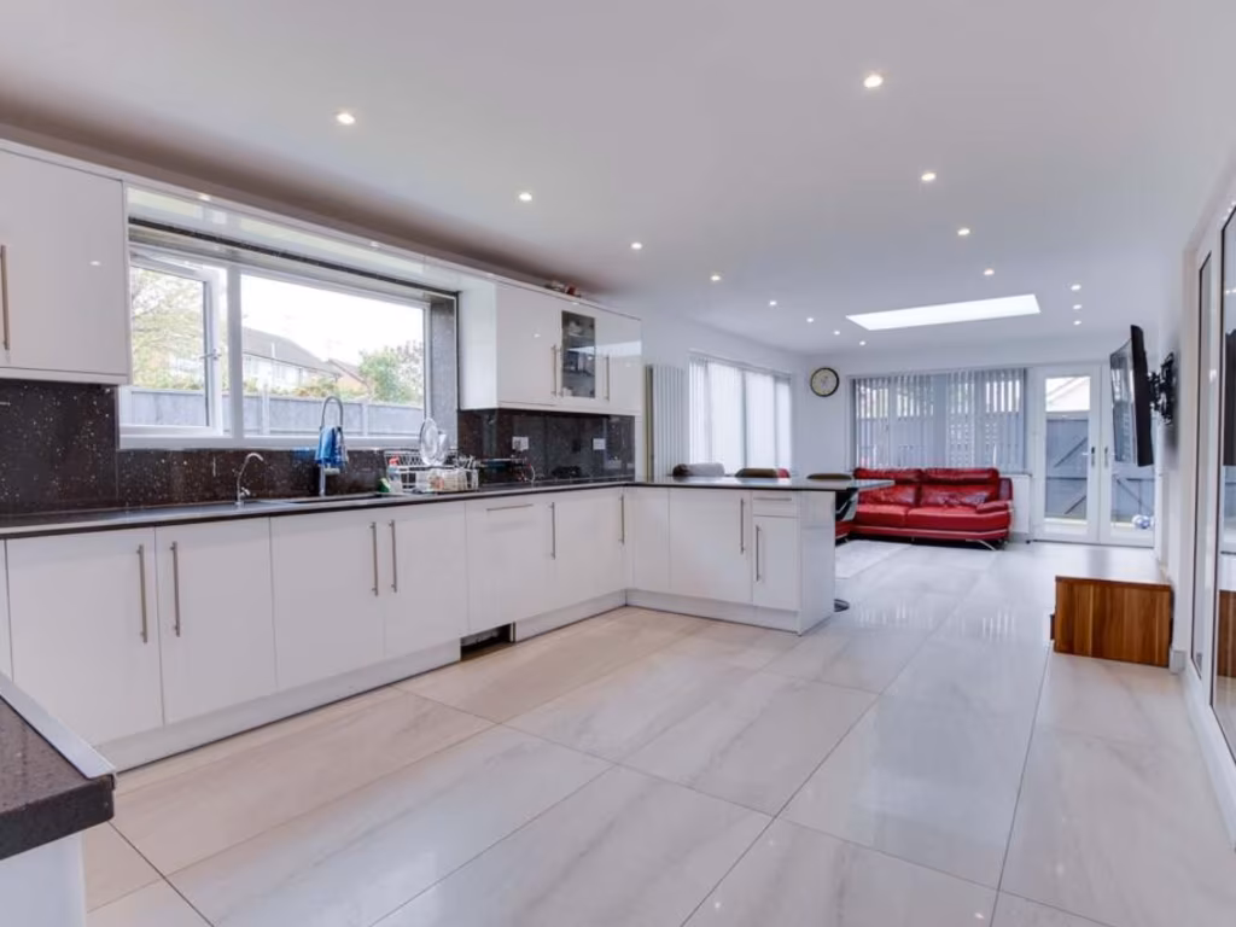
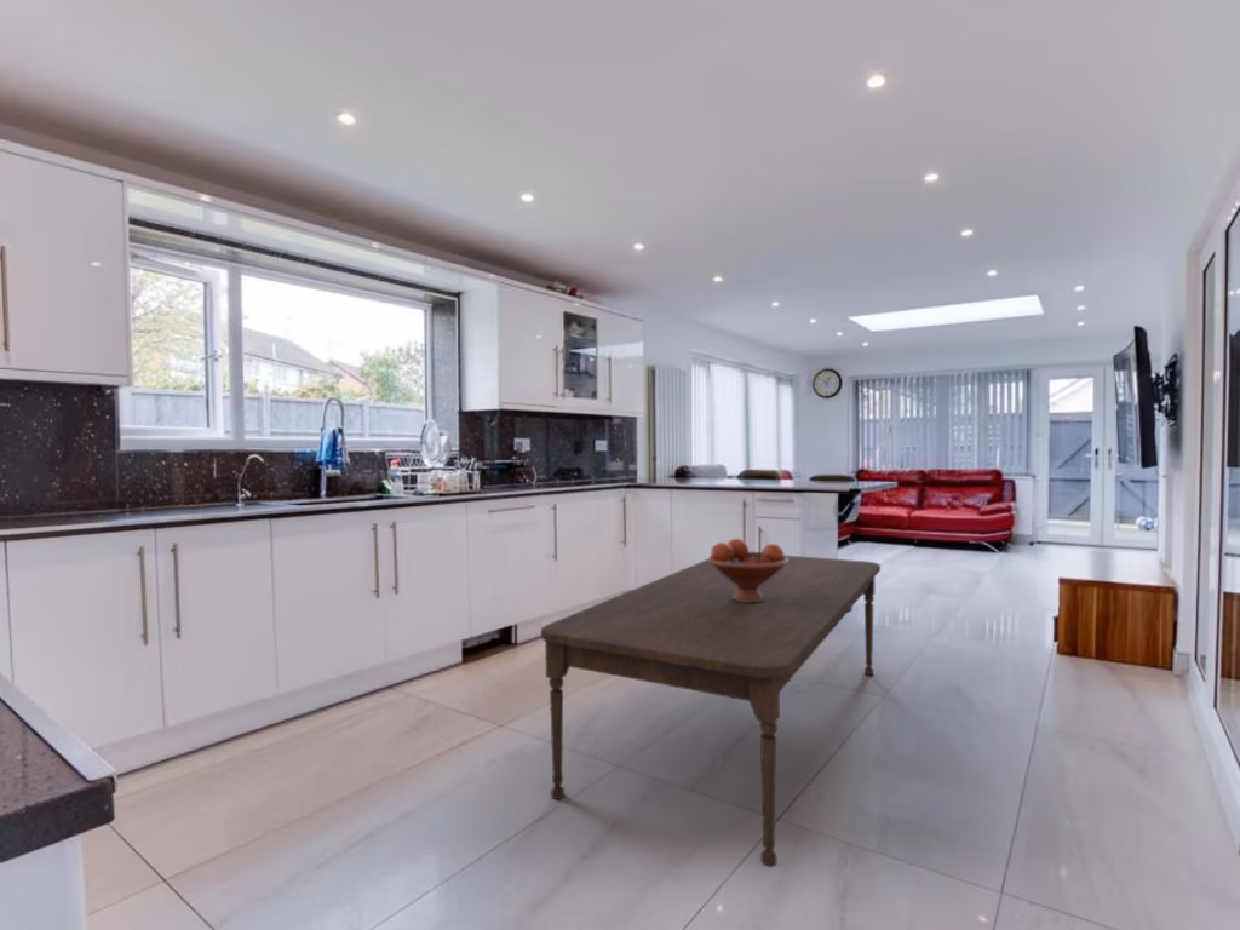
+ dining table (745, 655)
+ fruit bowl (747, 569)
